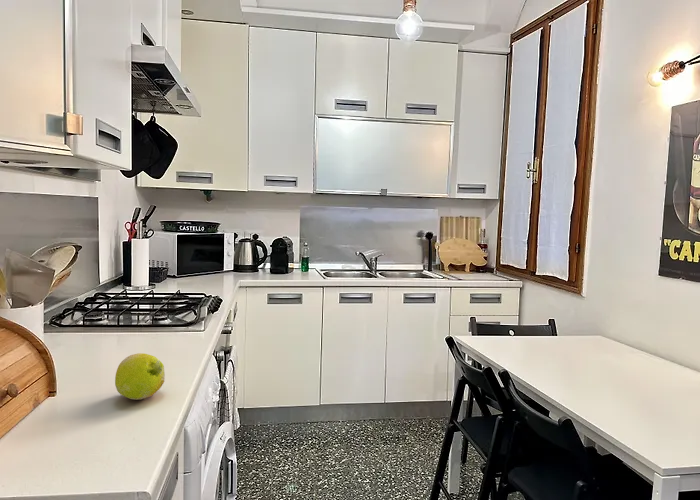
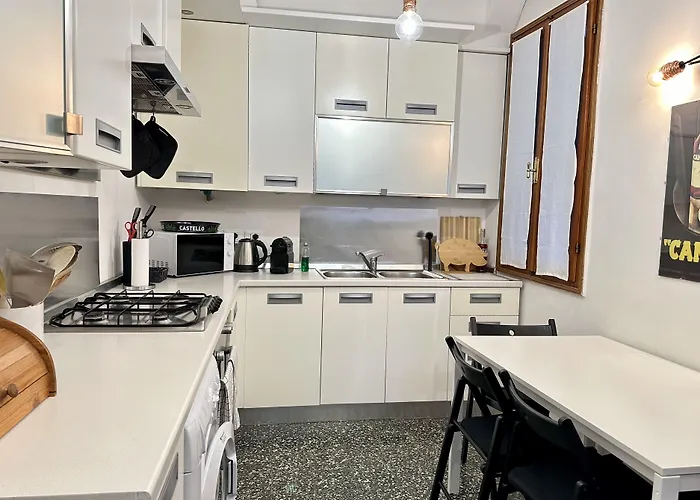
- fruit (140, 376)
